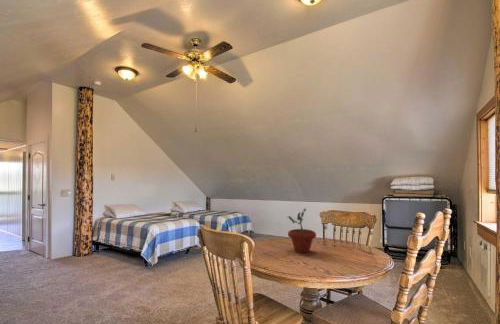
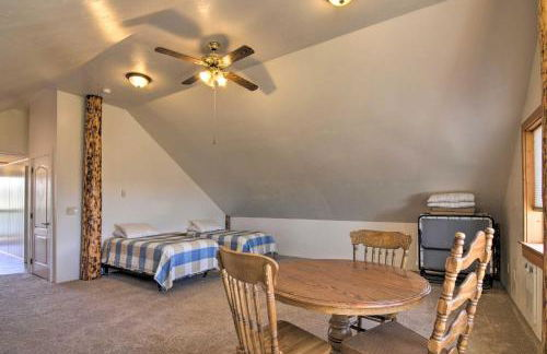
- potted plant (301, 229)
